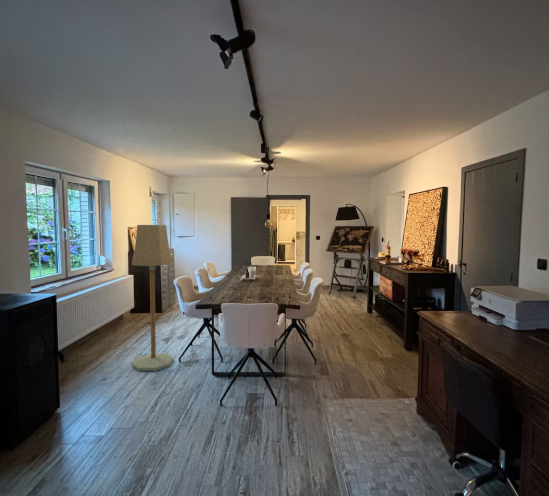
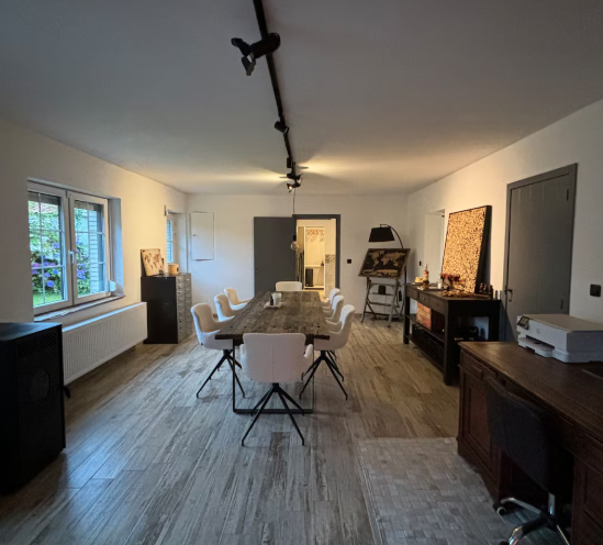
- floor lamp (152, 295)
